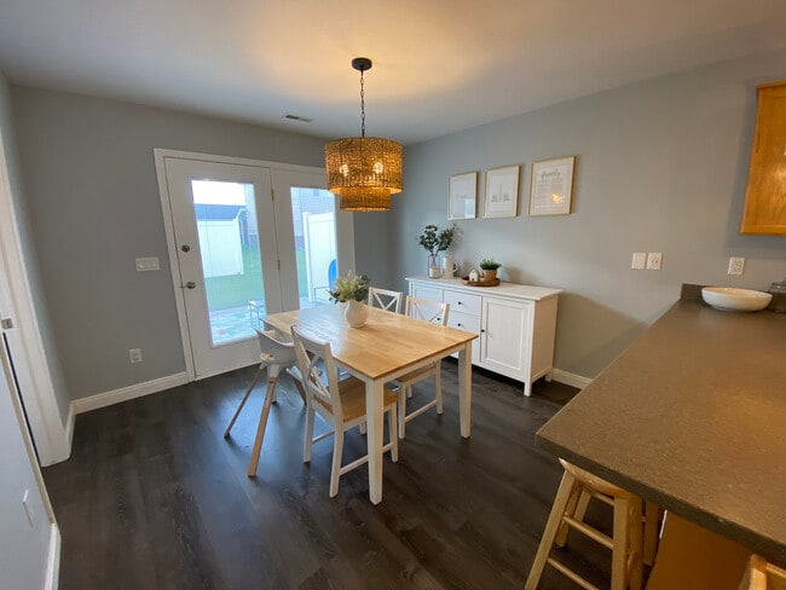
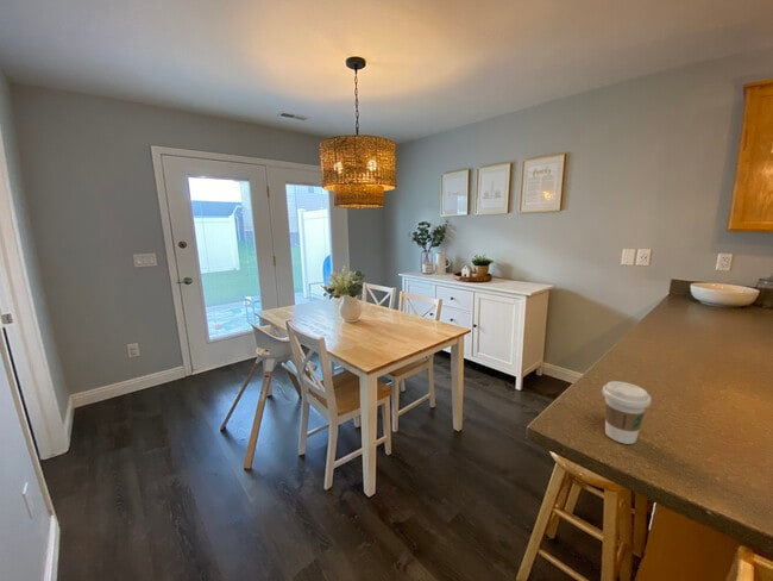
+ coffee cup (623, 412)
